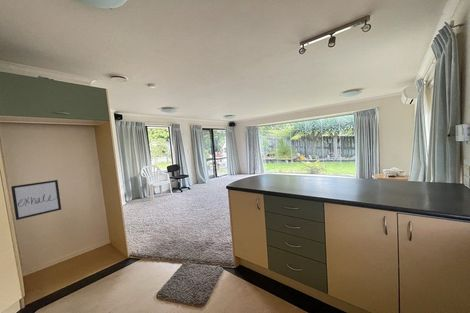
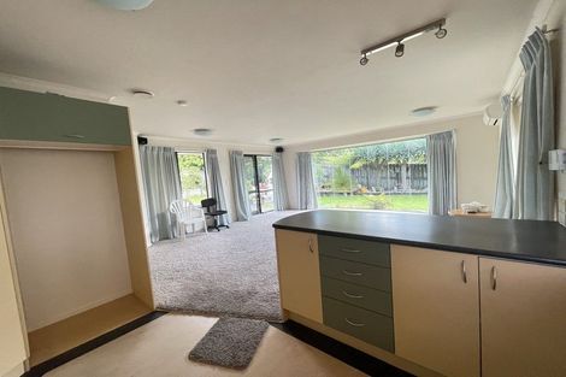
- wall art (38, 198)
